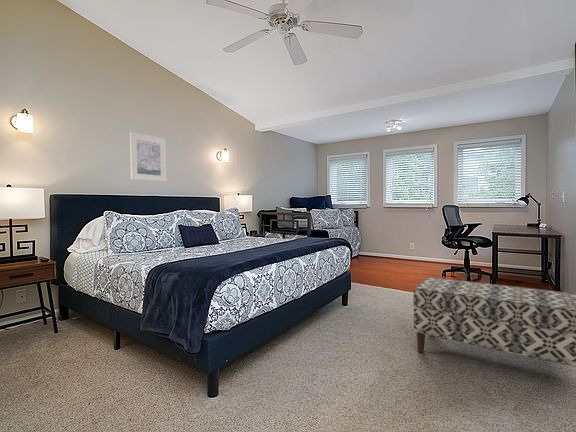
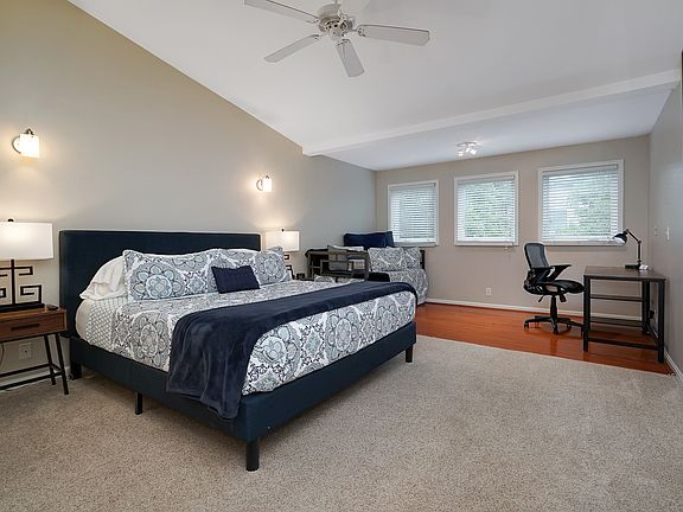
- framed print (148, 158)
- bench (495, 324)
